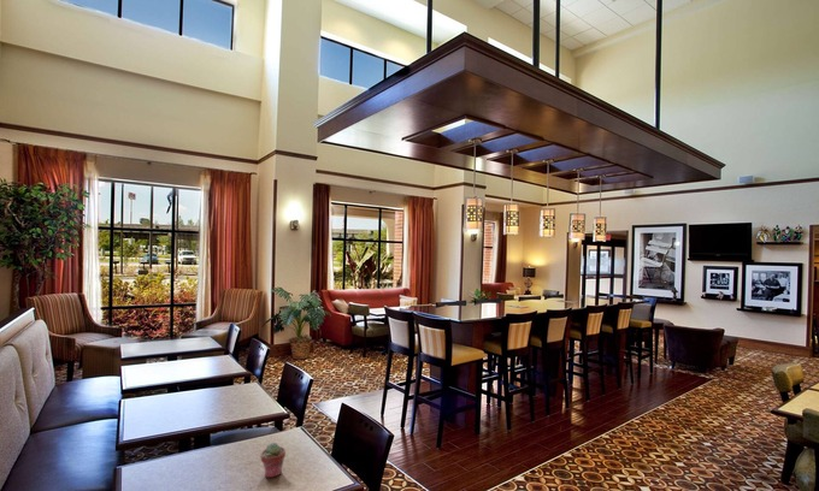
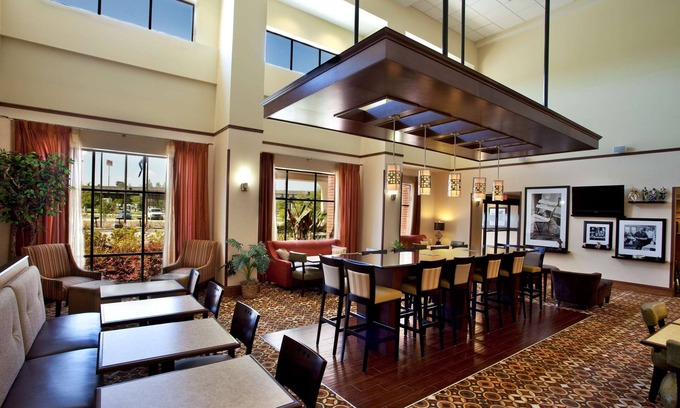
- potted succulent (272, 457)
